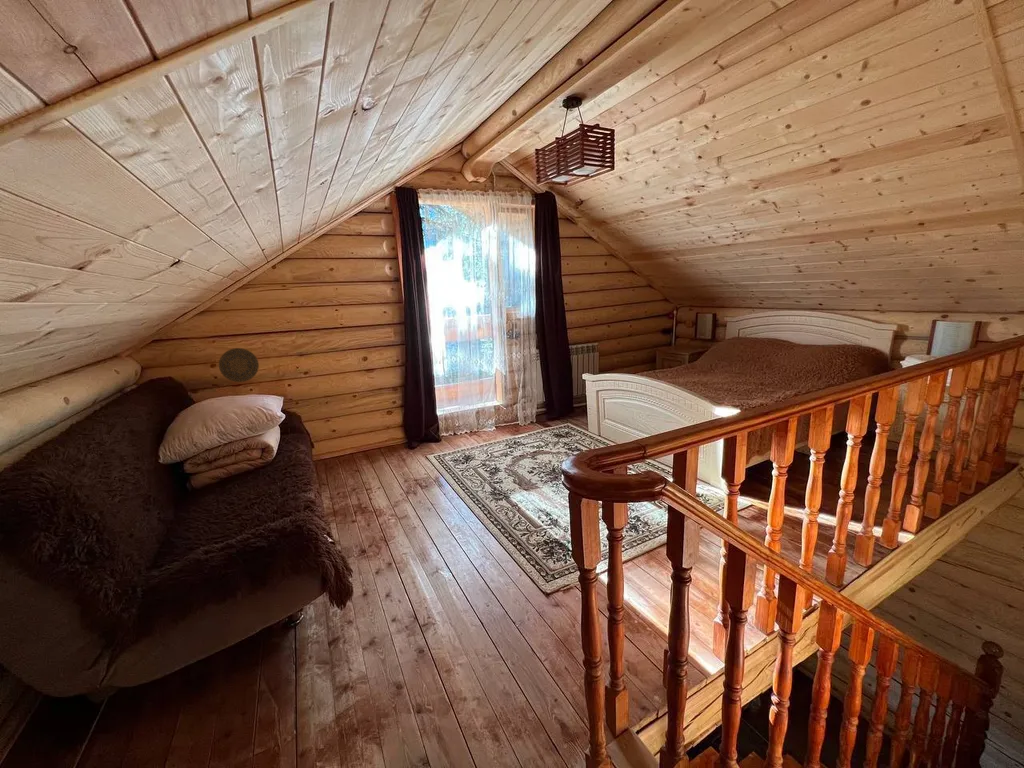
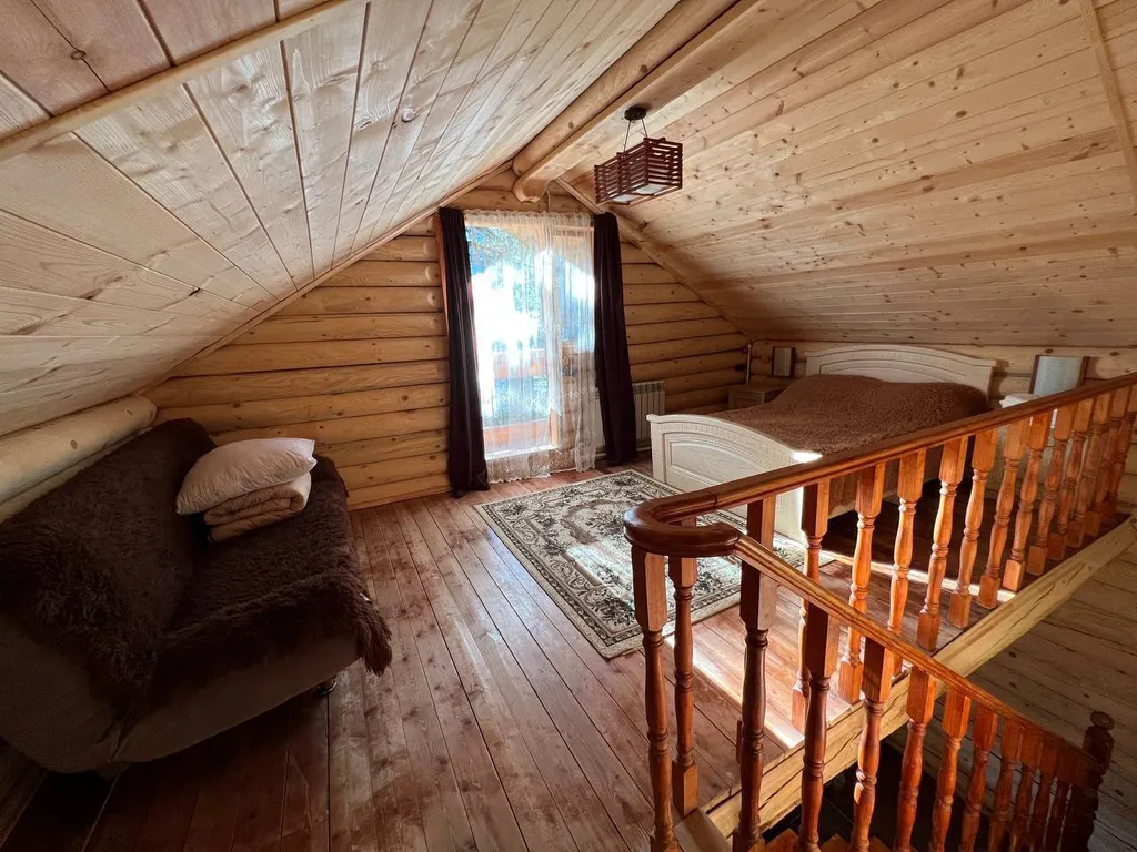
- decorative plate (239, 365)
